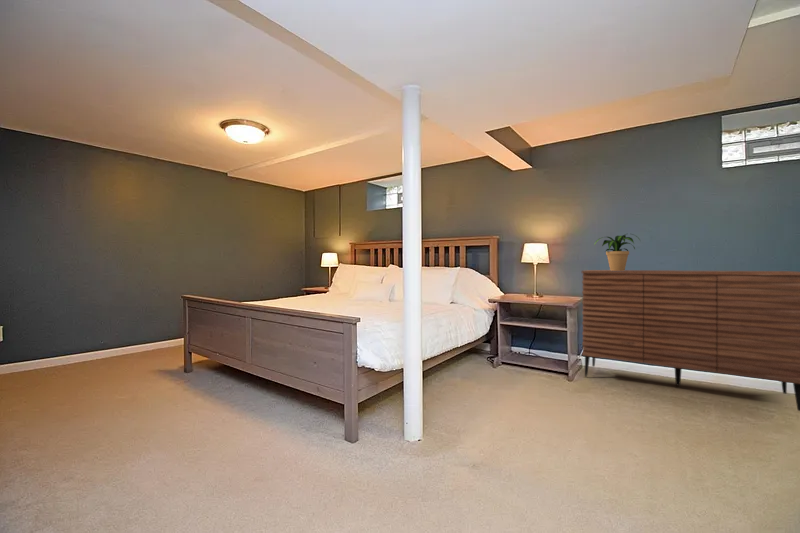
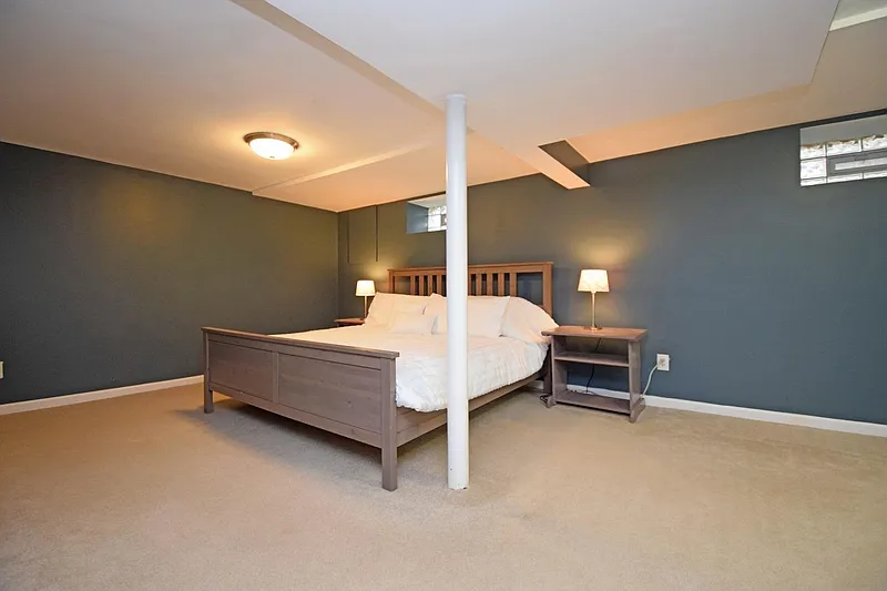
- sideboard (677, 328)
- potted plant (617, 252)
